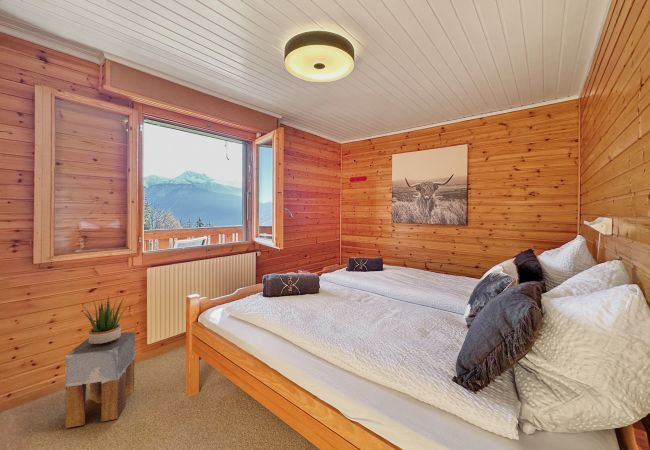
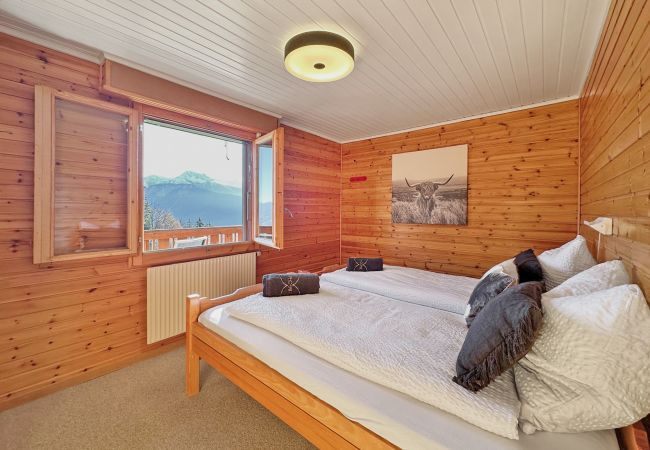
- stool (103, 374)
- potted plant (105, 319)
